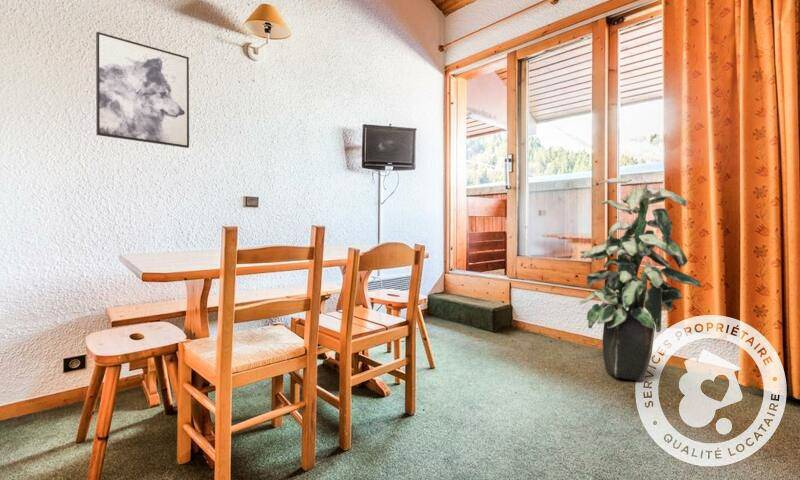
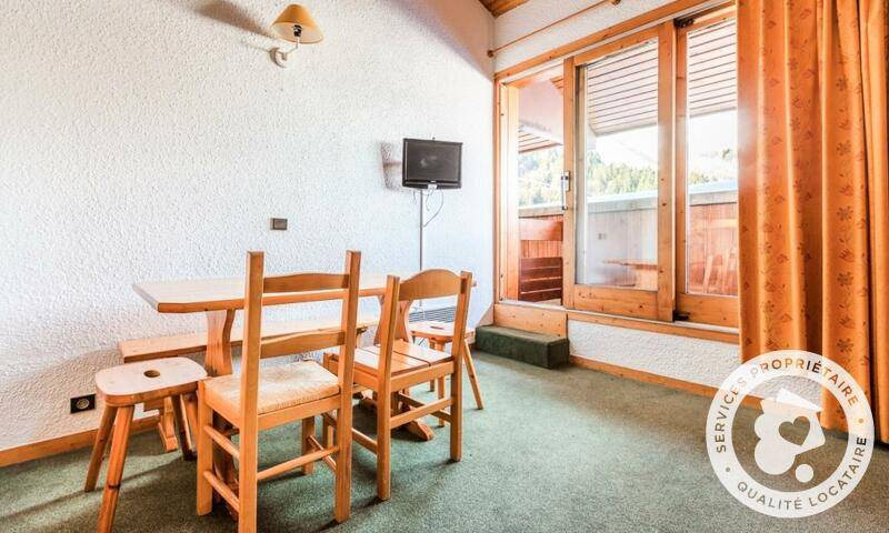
- wall art (145, 93)
- indoor plant (629, 276)
